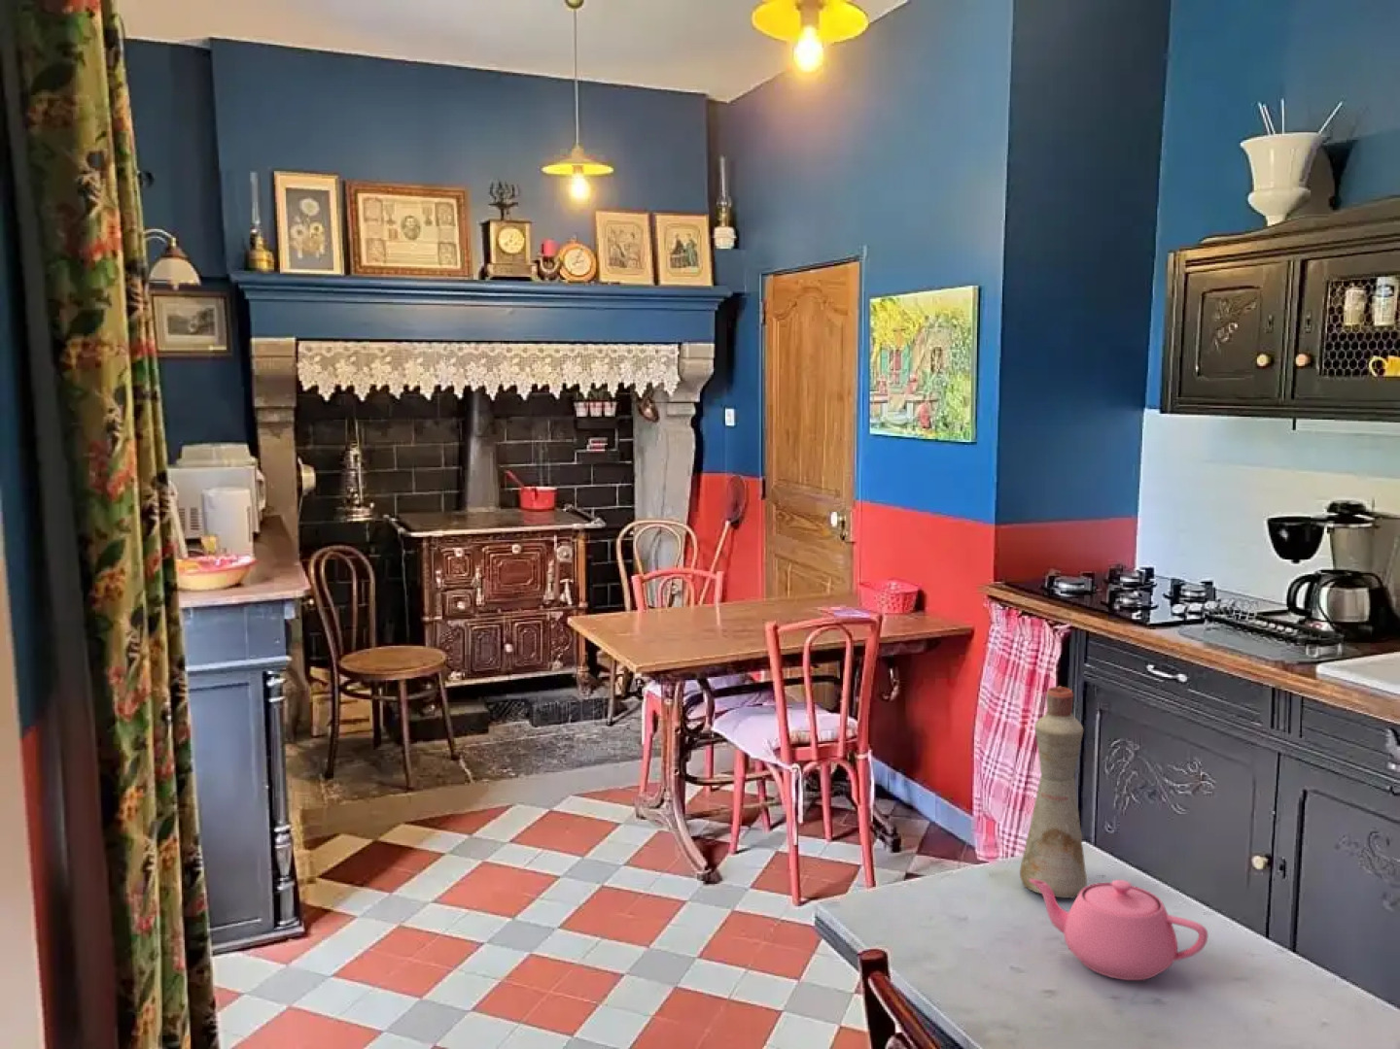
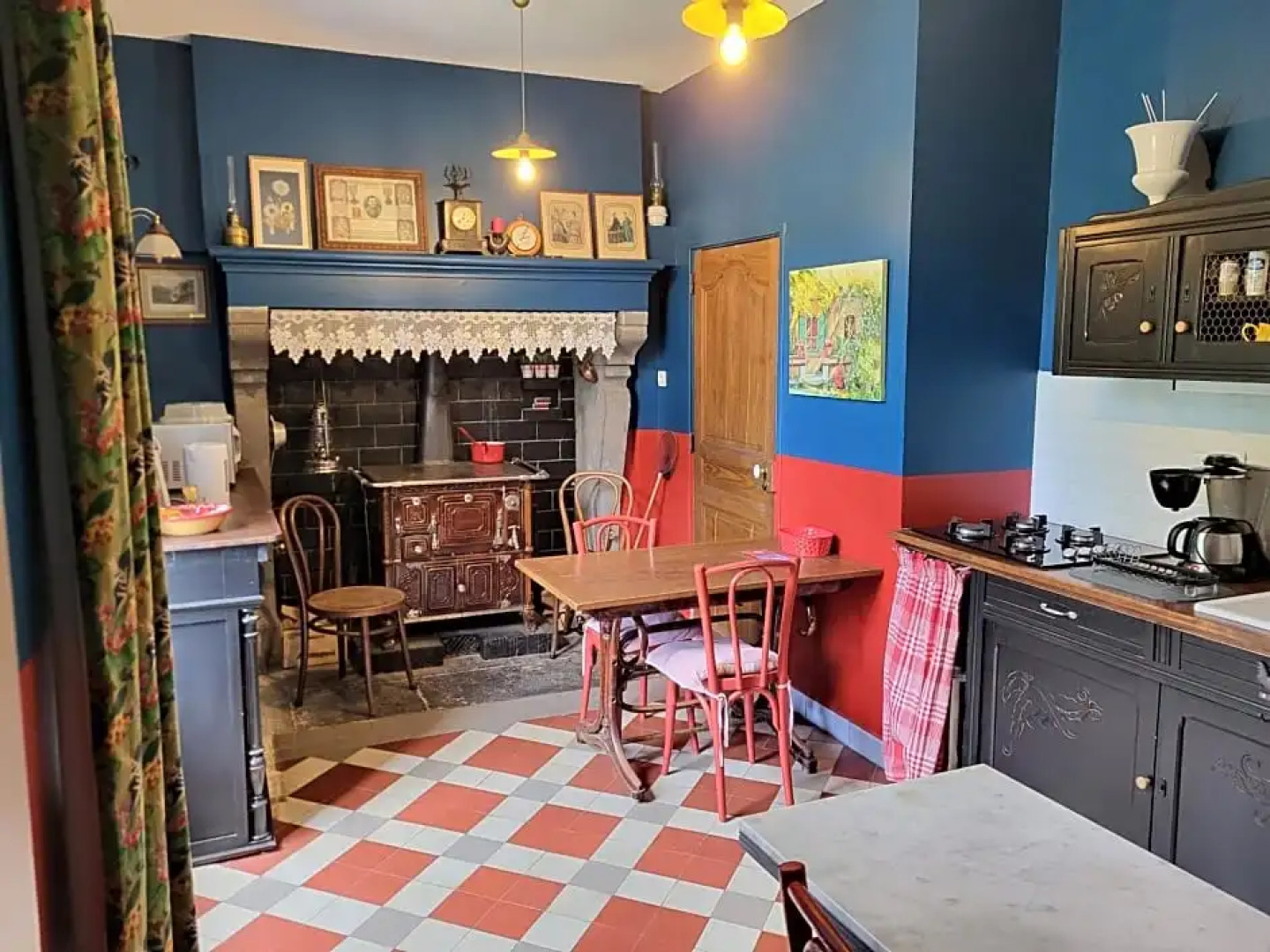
- teapot (1114, 921)
- bottle (1055, 787)
